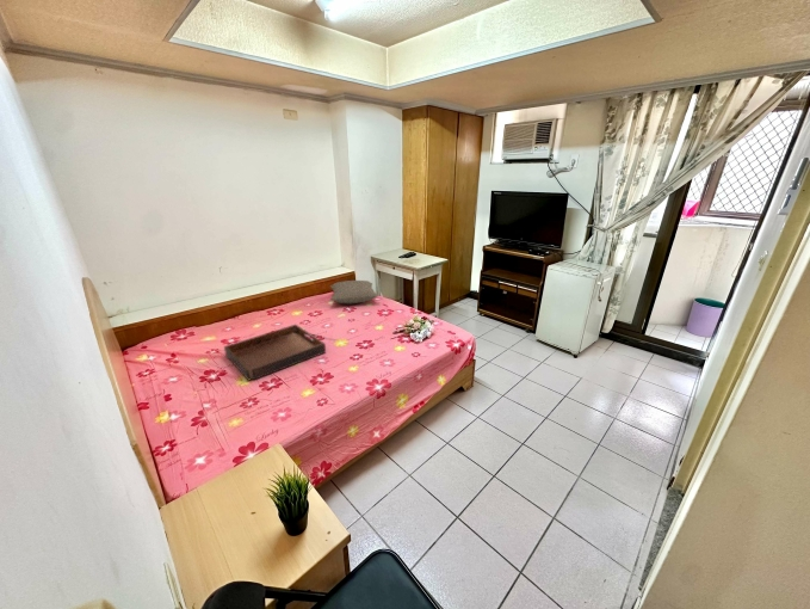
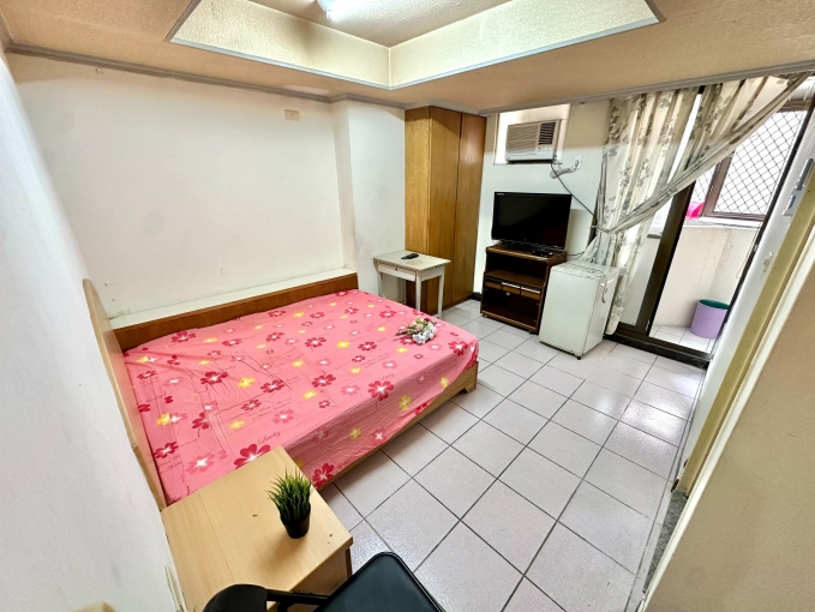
- pillow (353, 290)
- serving tray (276, 349)
